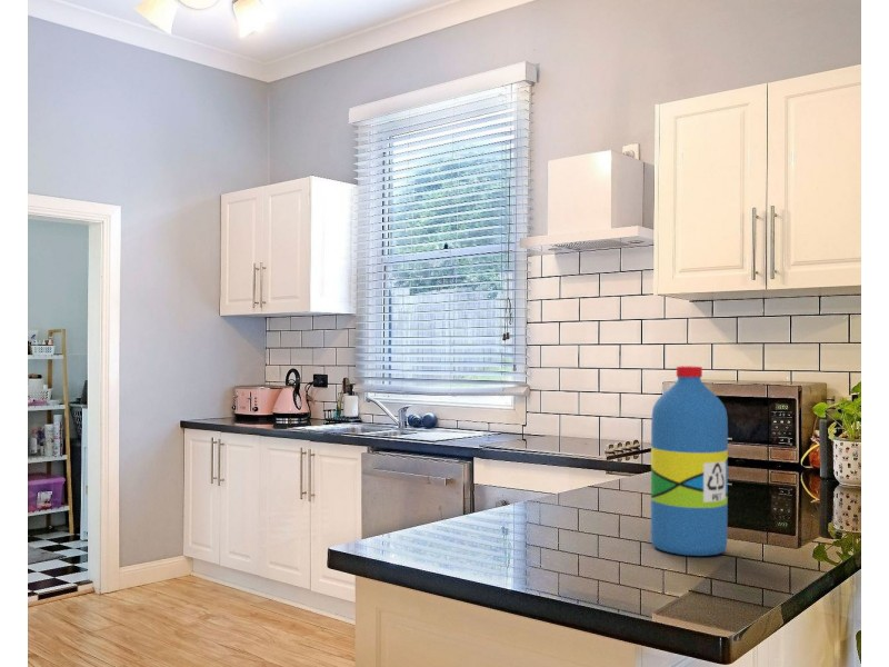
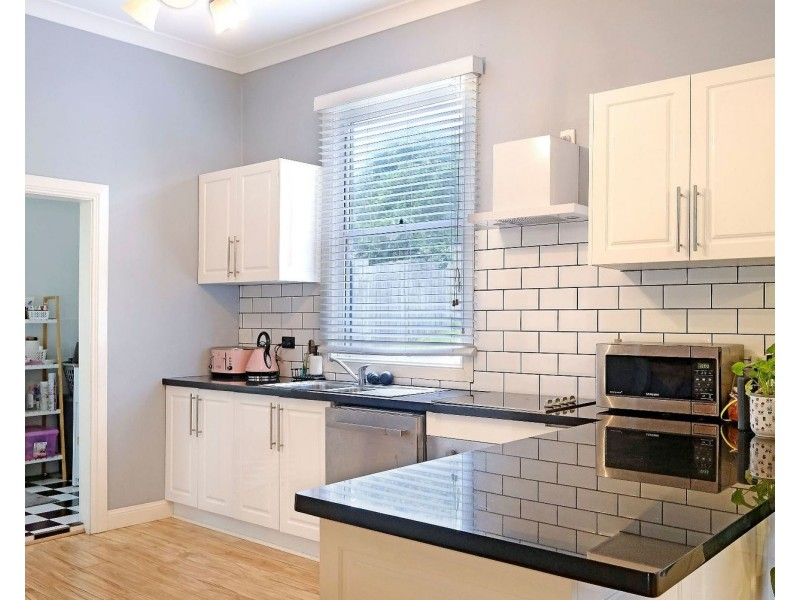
- water bottle (688, 457)
